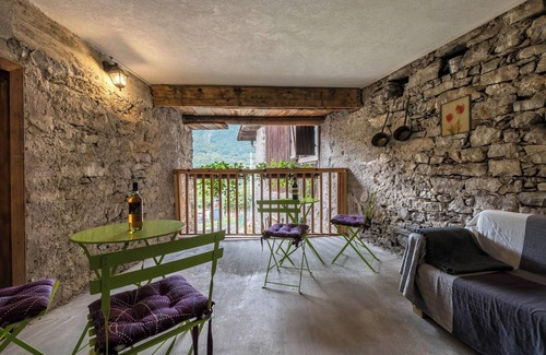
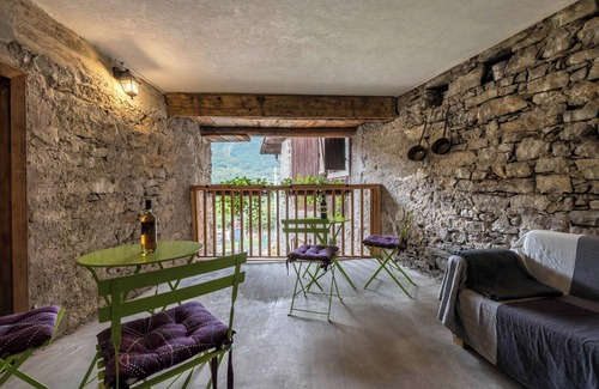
- wall art (455, 117)
